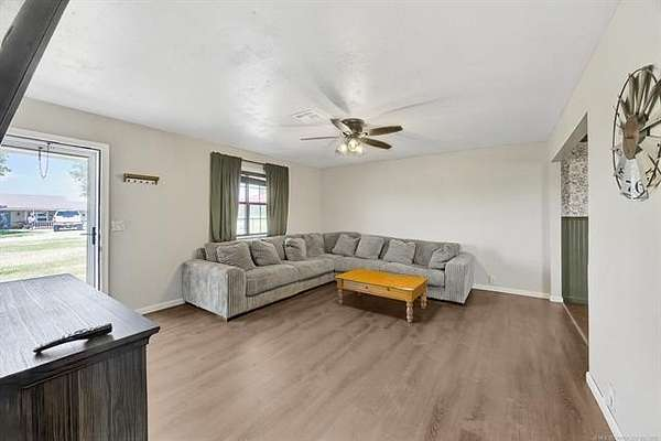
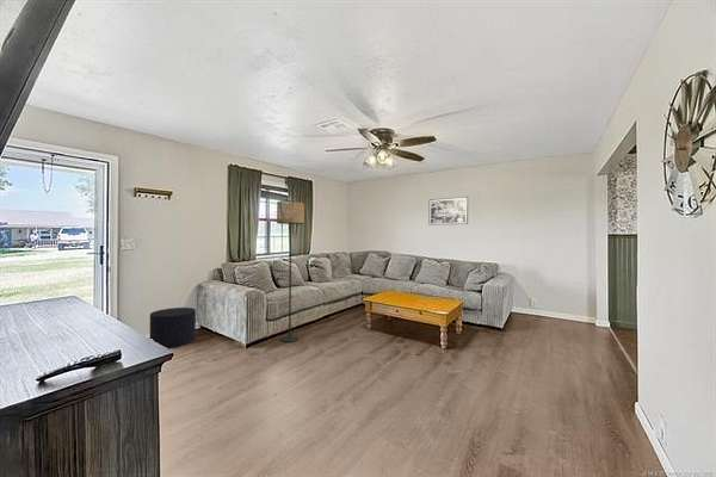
+ stool (173, 326)
+ wall art (448, 211)
+ floor lamp (290, 271)
